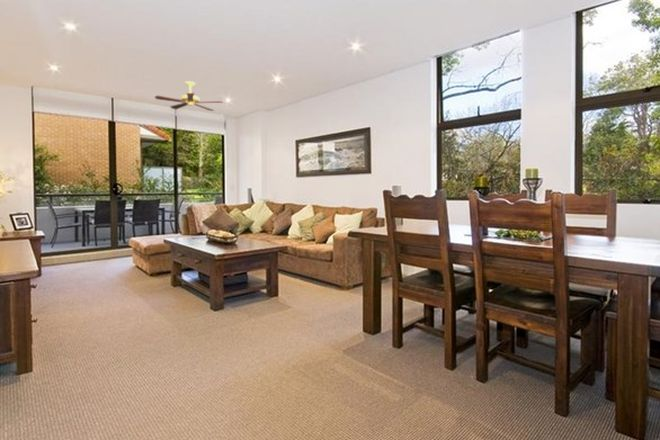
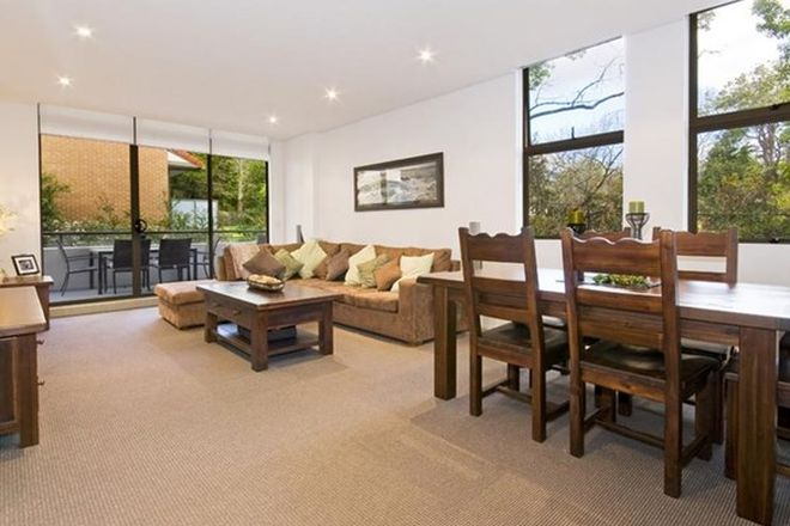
- ceiling fan (189, 93)
